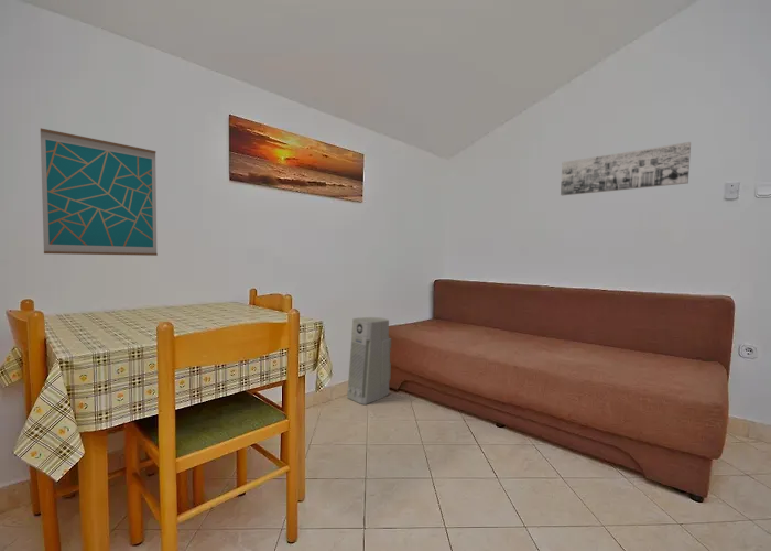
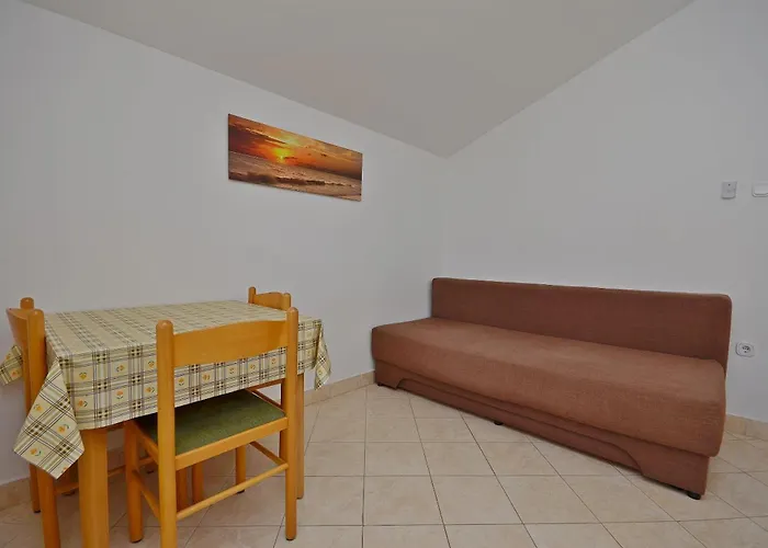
- wall art (104, 197)
- air purifier (370, 357)
- wall art (619, 171)
